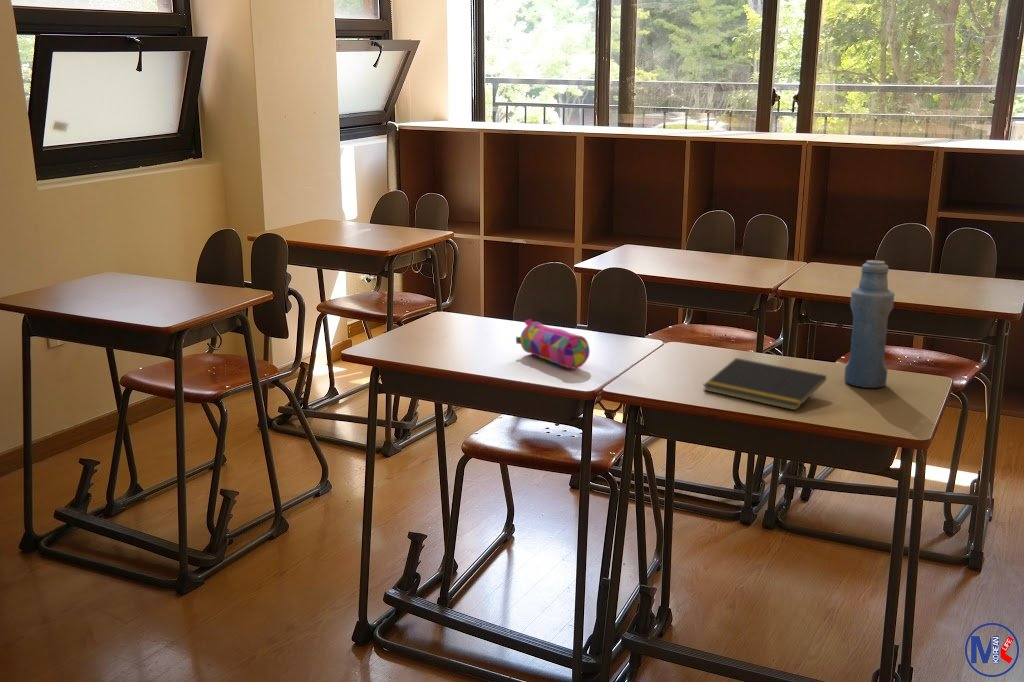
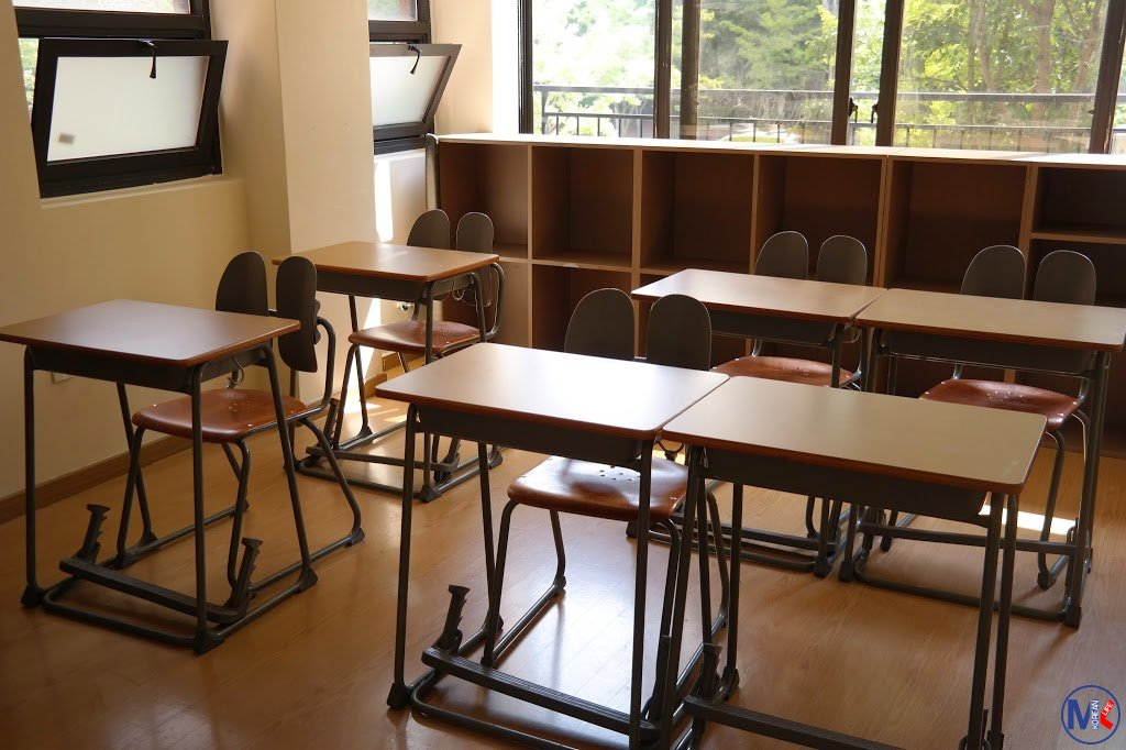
- pencil case (552, 344)
- bottle (870, 323)
- notepad (764, 382)
